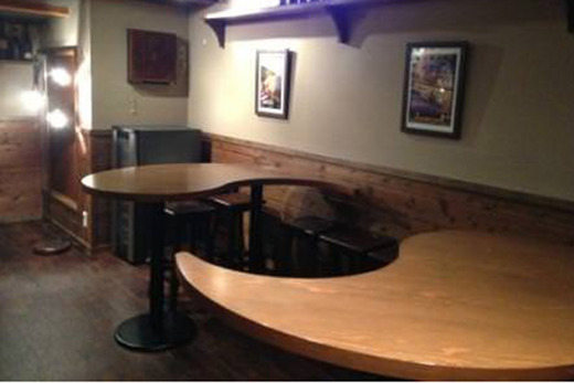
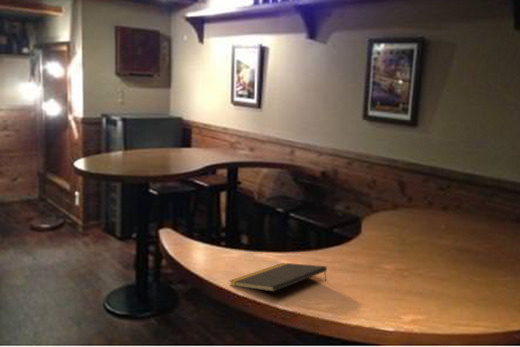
+ notepad (278, 275)
